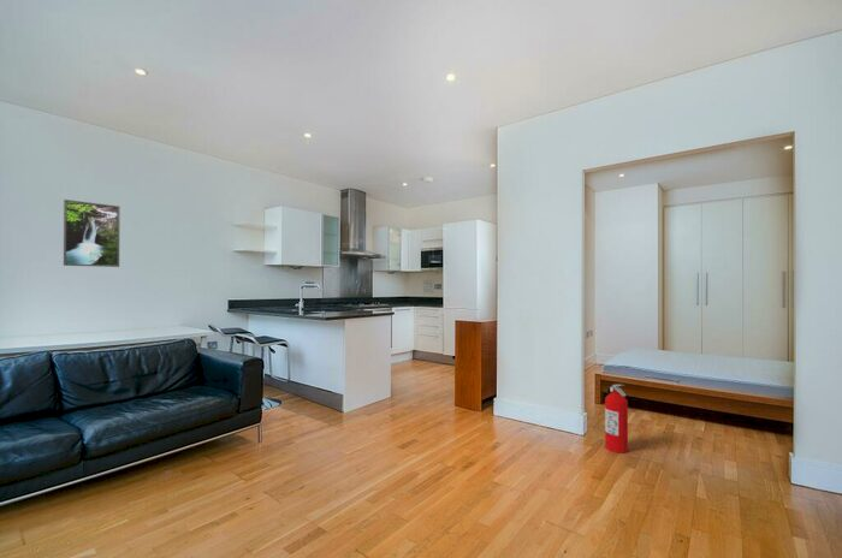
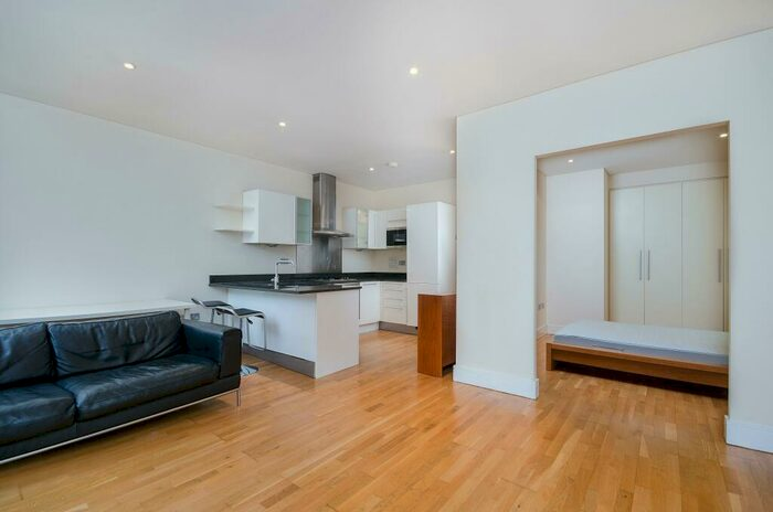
- fire extinguisher (616, 415)
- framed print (93, 235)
